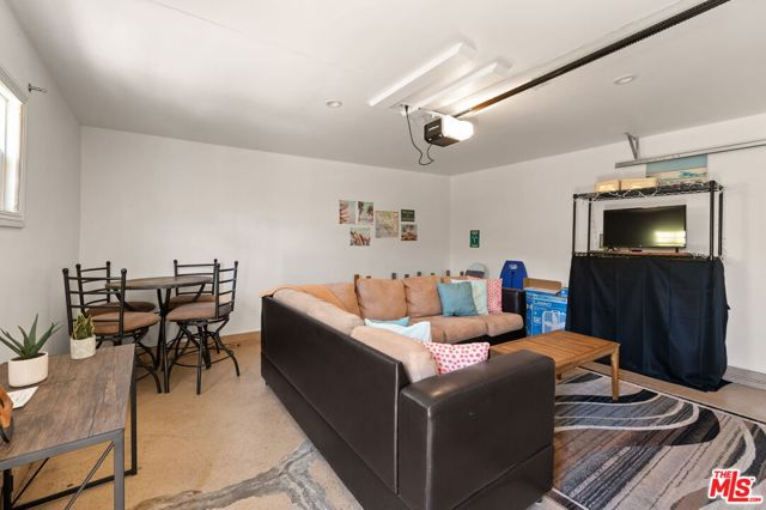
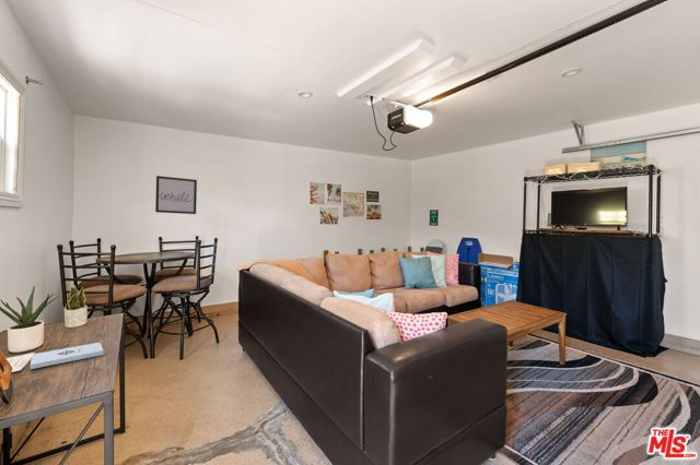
+ wall art (176, 195)
+ notepad (68, 354)
